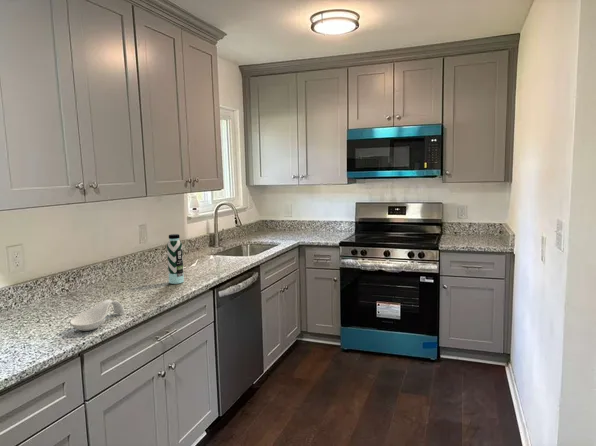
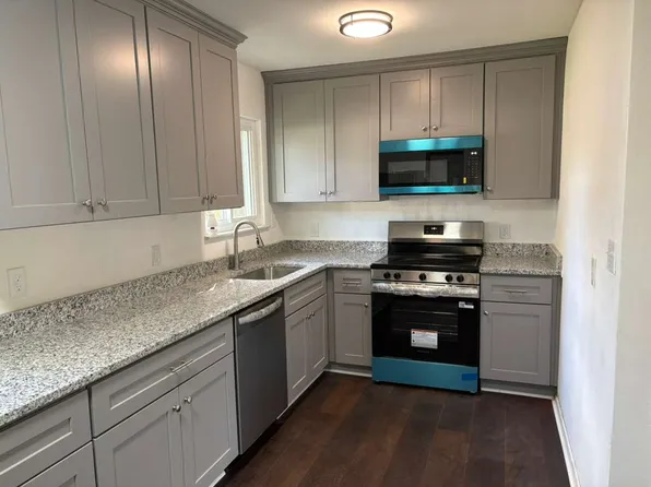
- spoon rest (98, 314)
- water bottle (175, 258)
